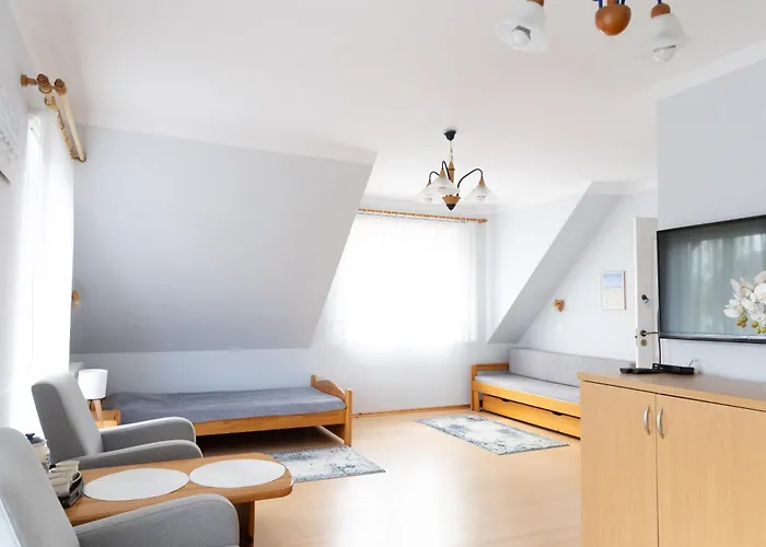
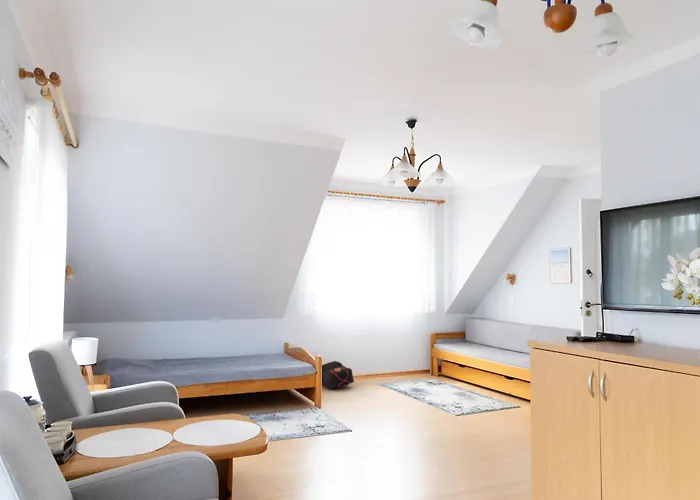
+ backpack (336, 374)
